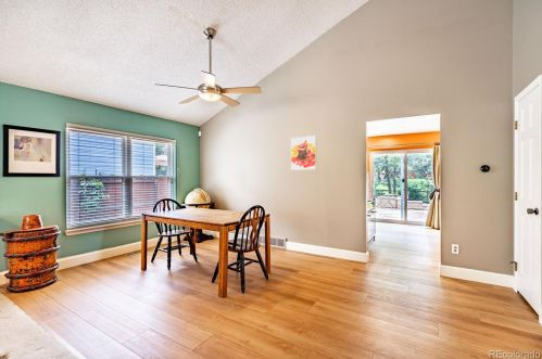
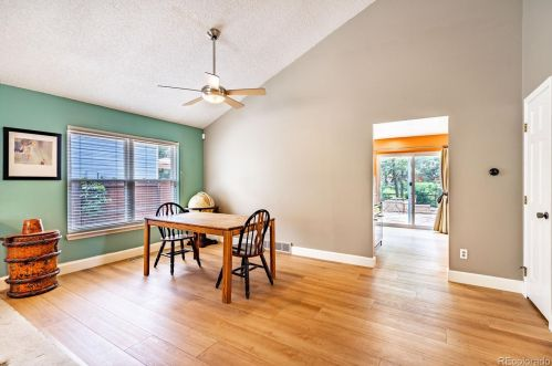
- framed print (303, 153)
